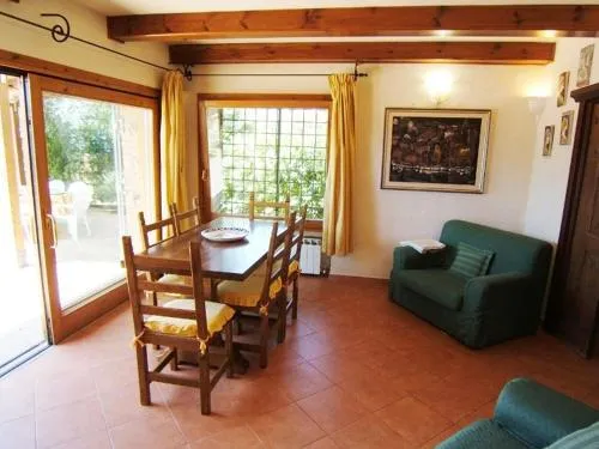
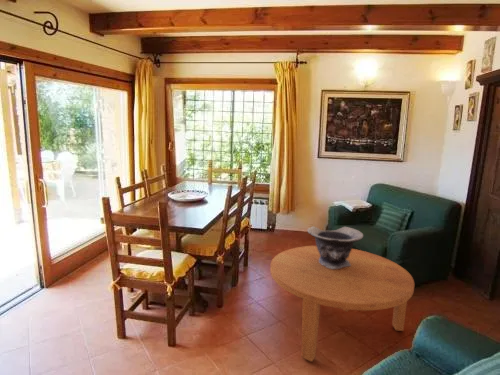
+ decorative bowl (333, 247)
+ coffee table (336, 296)
